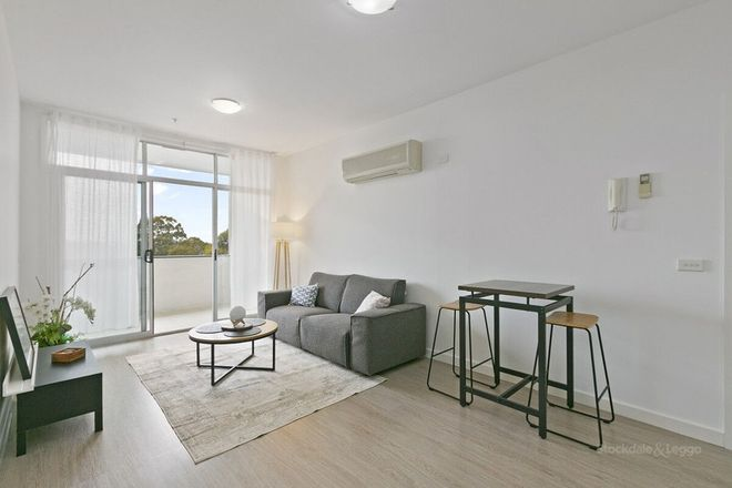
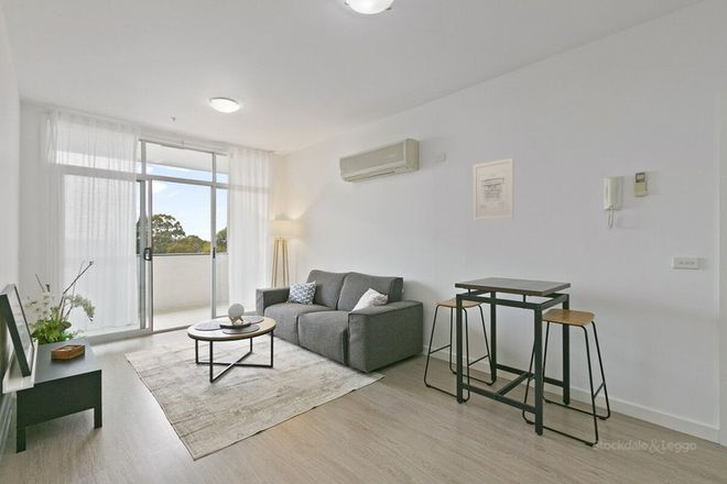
+ wall art (492, 190)
